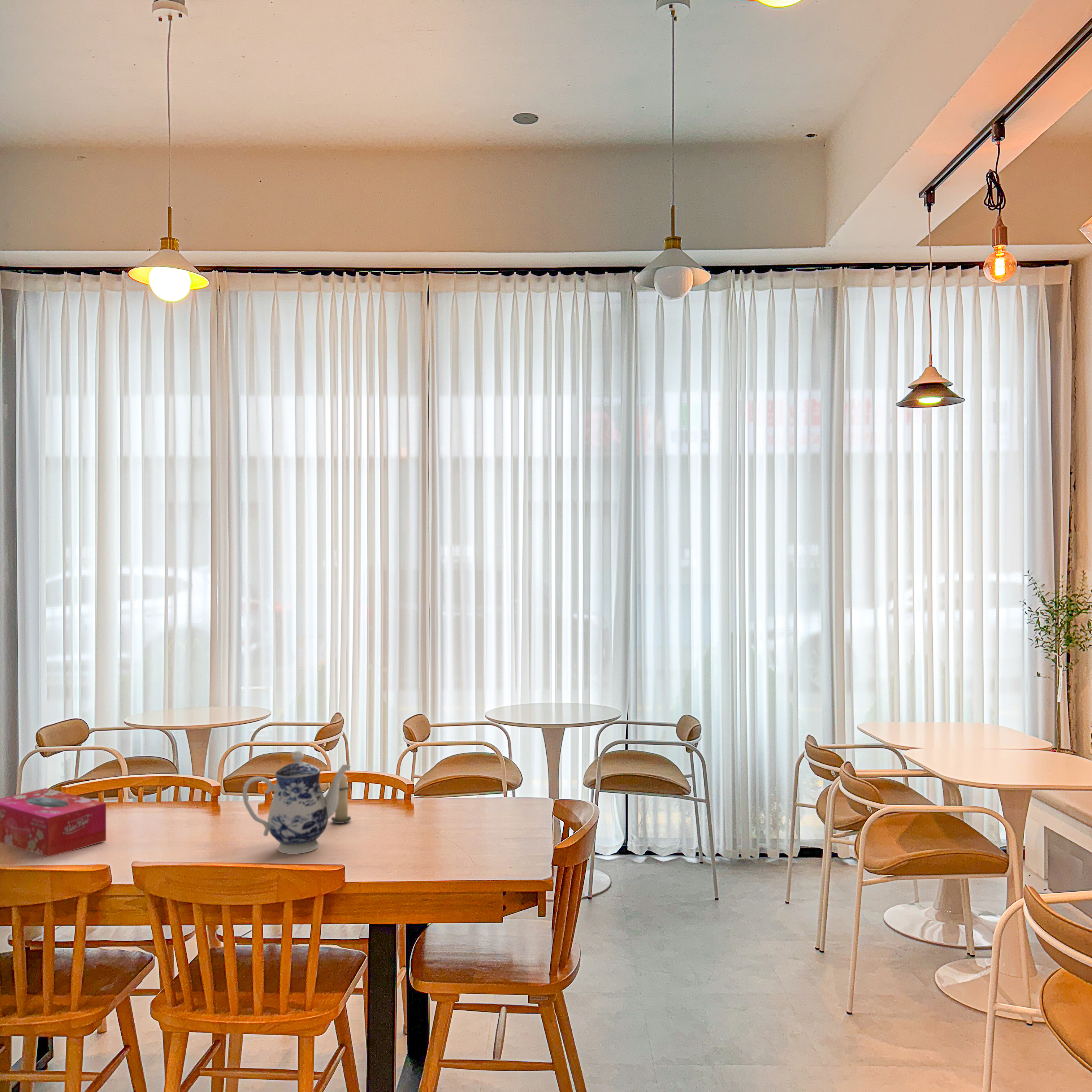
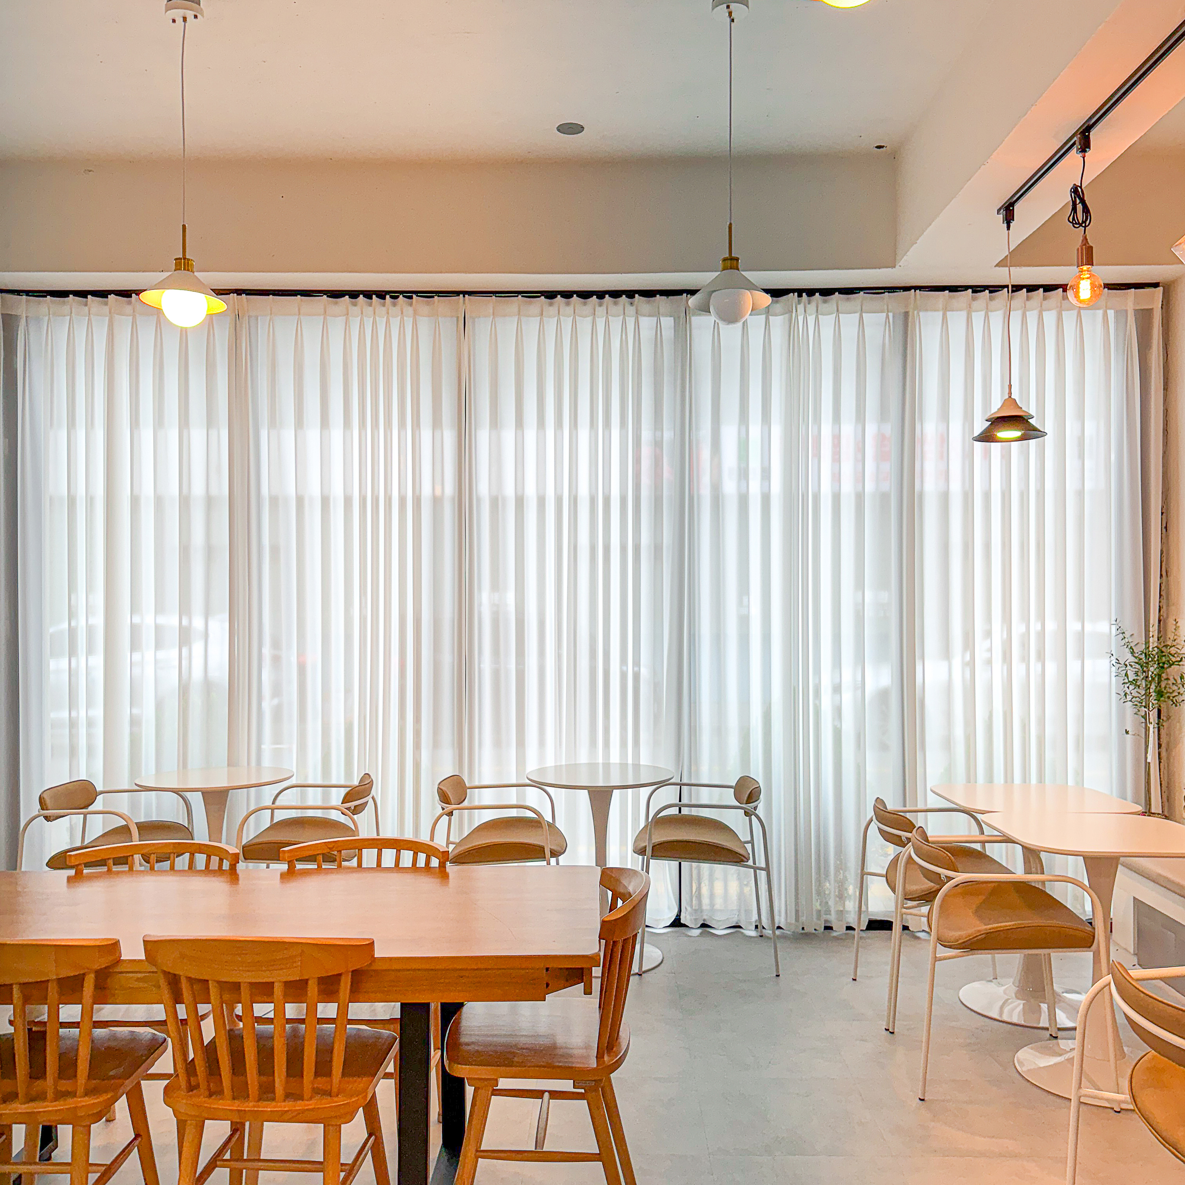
- tissue box (47, 821)
- teapot (298, 799)
- candle (341, 795)
